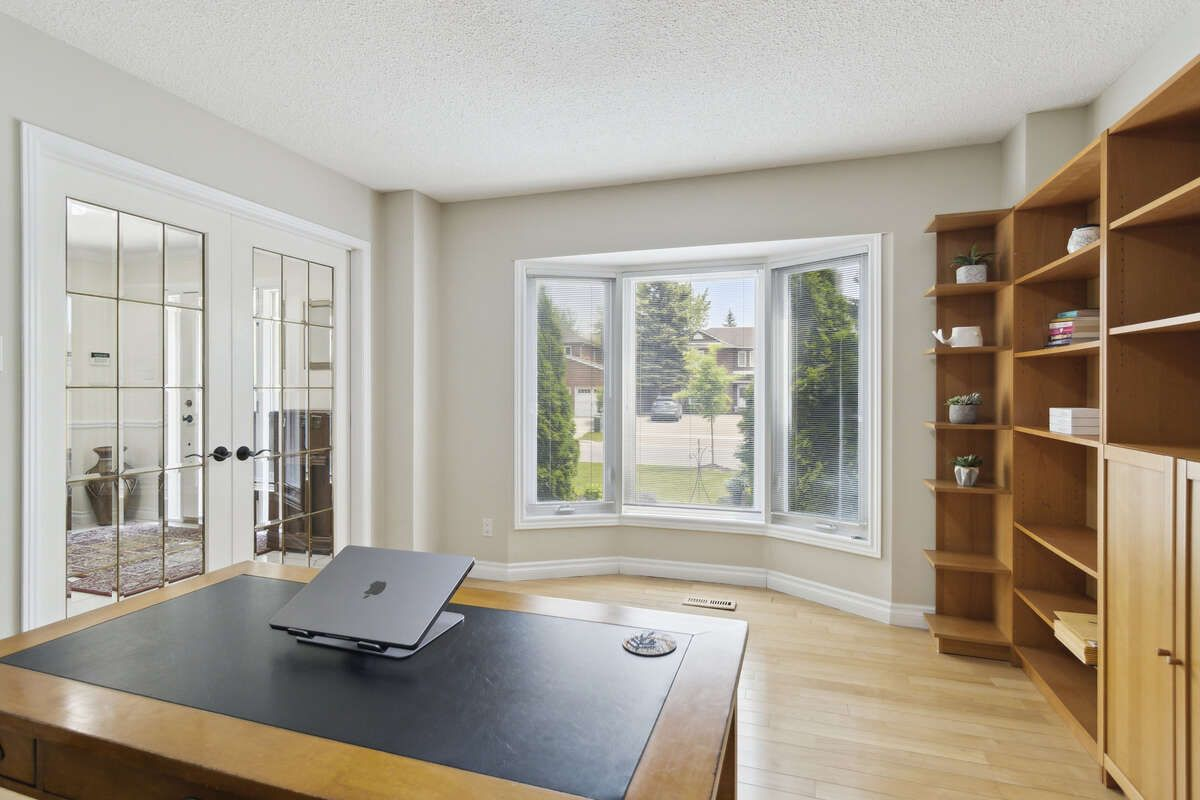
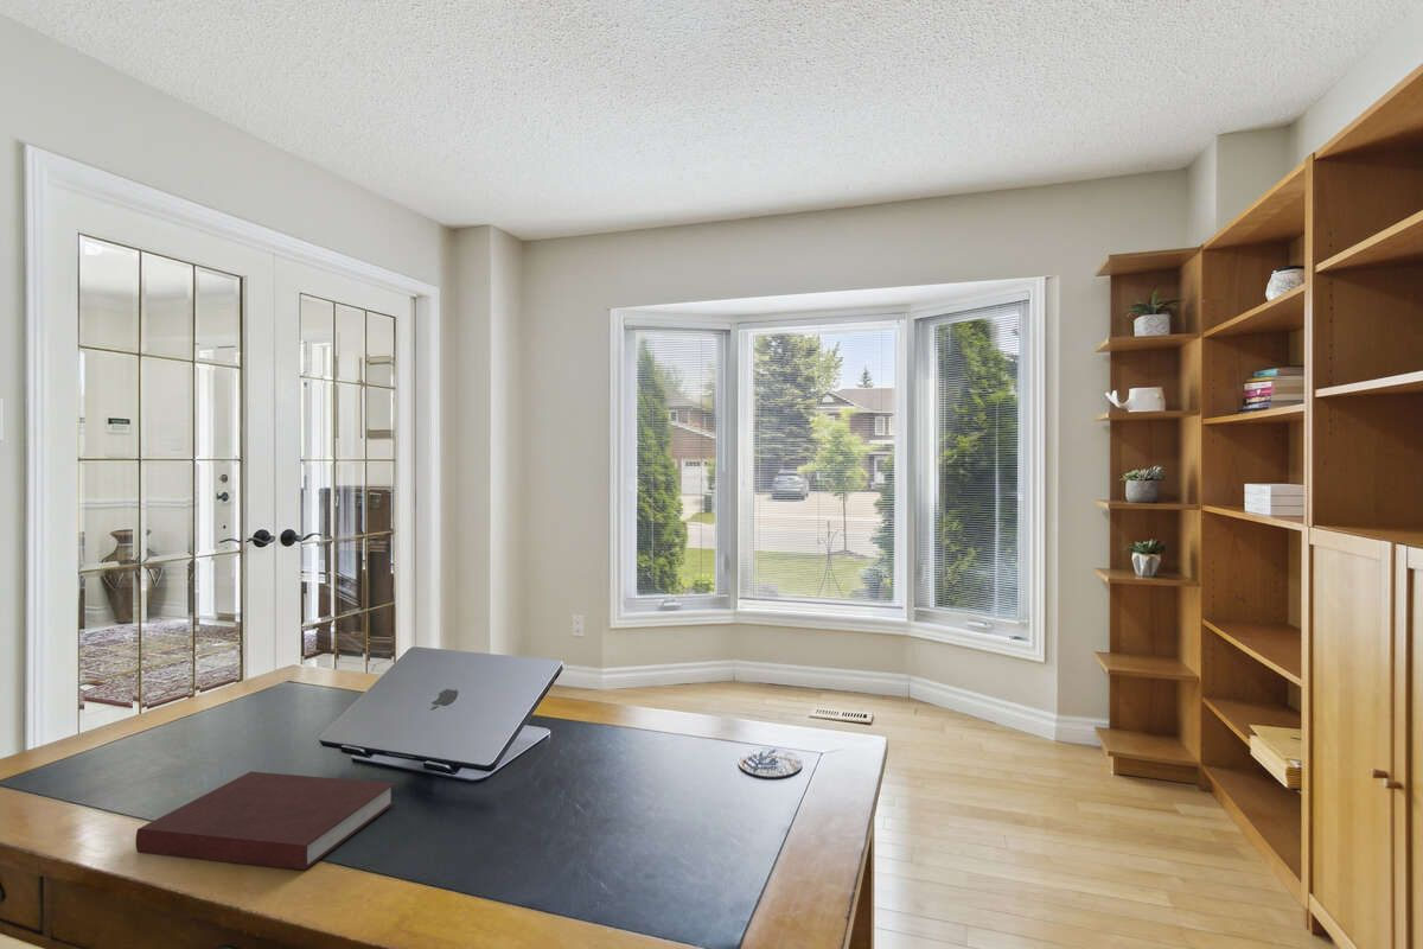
+ notebook (274, 815)
